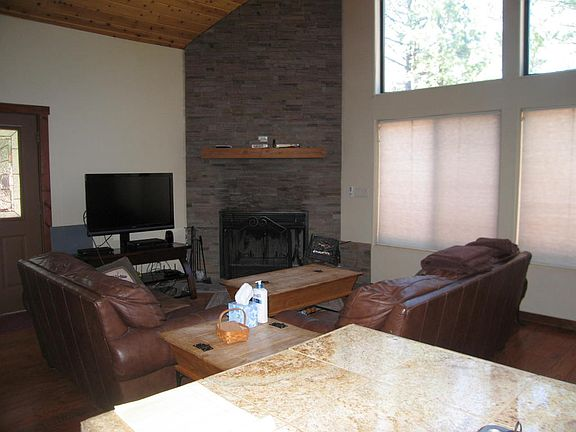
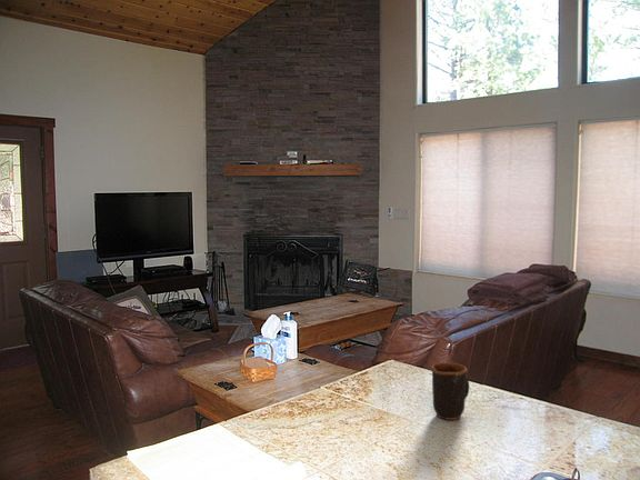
+ mug (452, 389)
